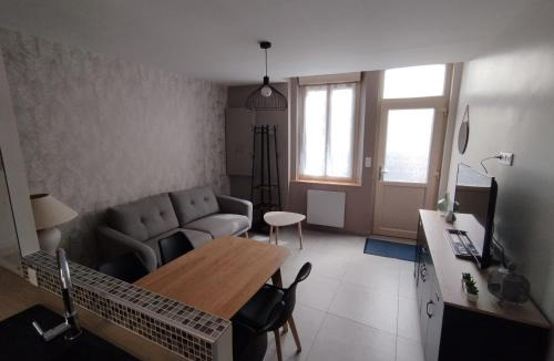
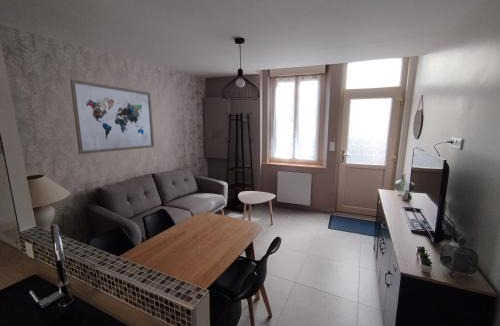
+ wall art (119, 119)
